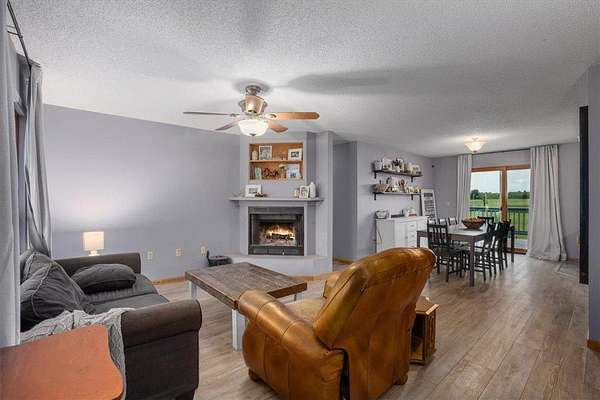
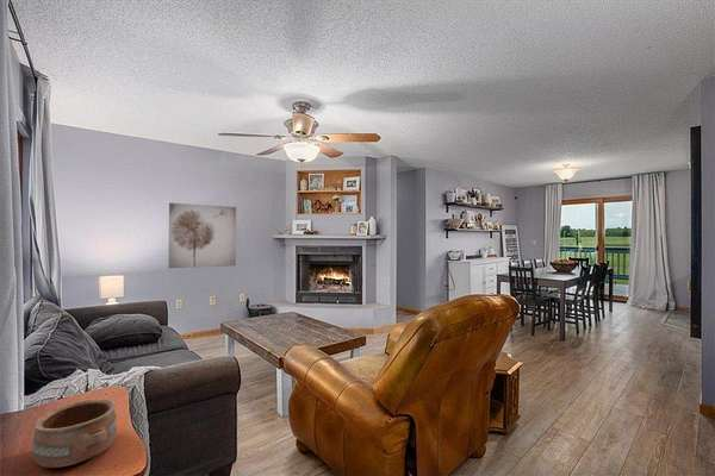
+ pottery (76, 431)
+ wall art (204, 236)
